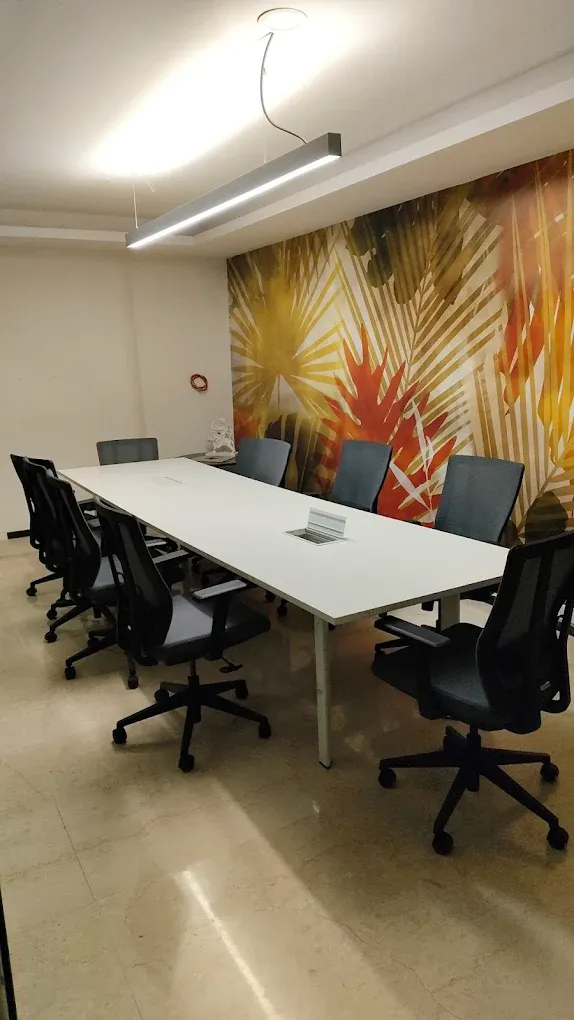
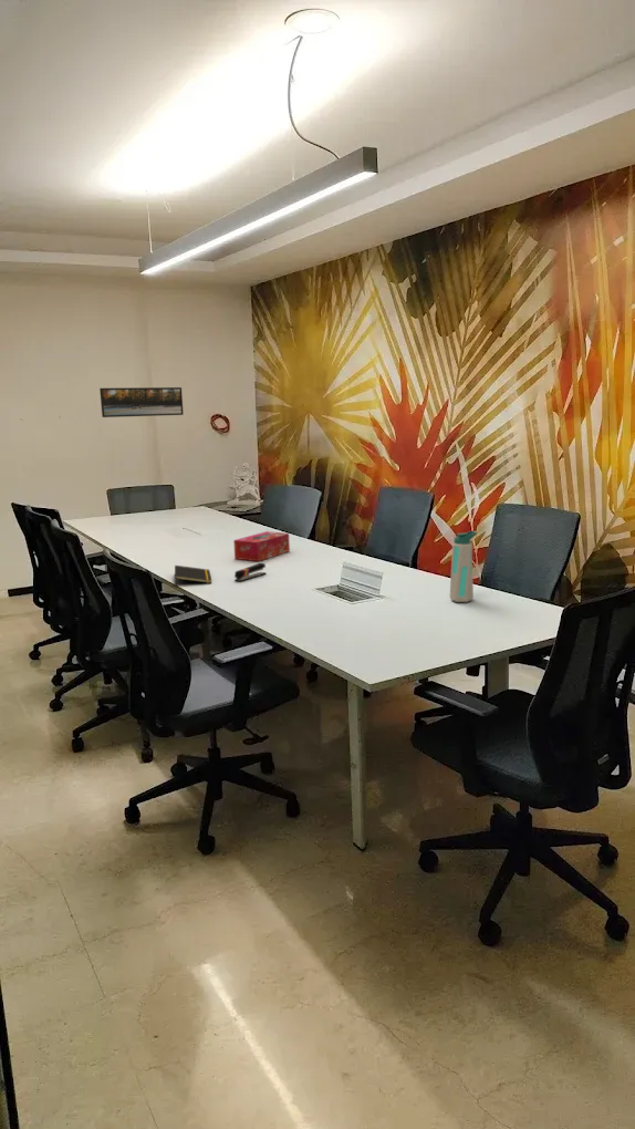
+ tissue box (262, 546)
+ water bottle (464, 566)
+ notepad (192, 573)
+ stapler (250, 571)
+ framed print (143, 402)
